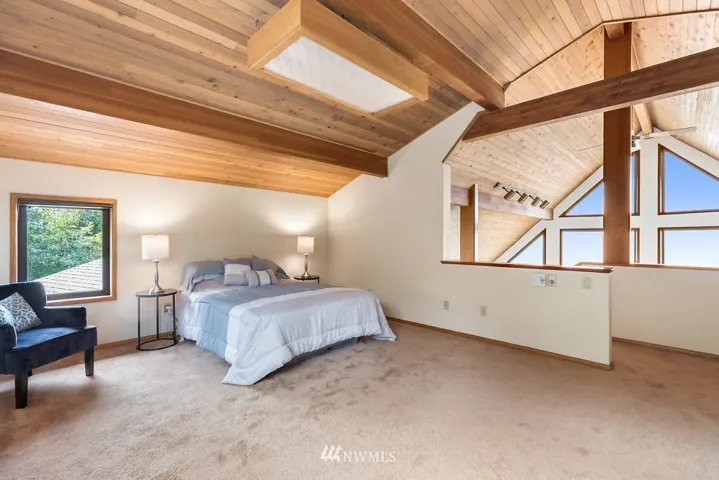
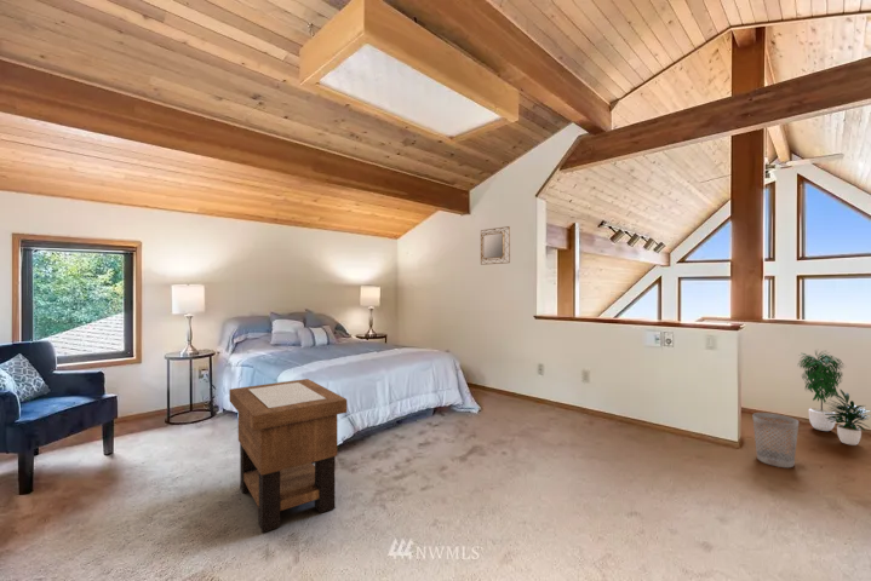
+ potted plant (831, 392)
+ home mirror (493, 246)
+ wastebasket (775, 439)
+ side table (288, 444)
